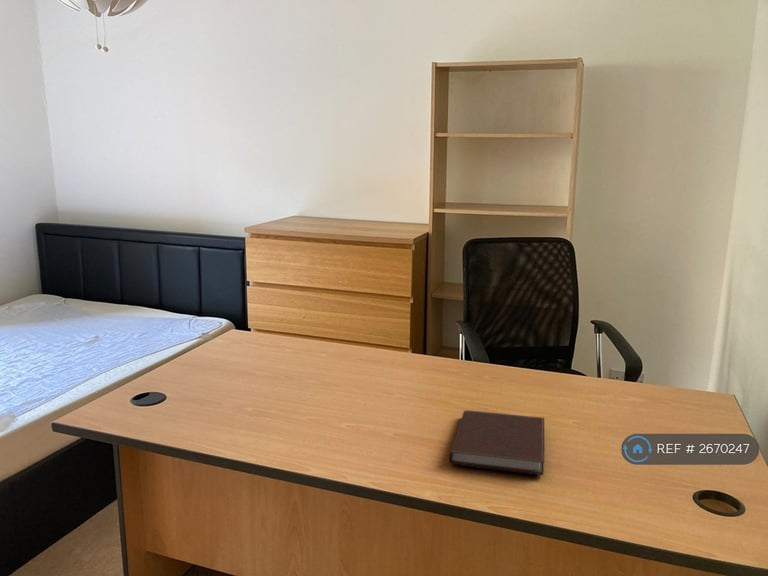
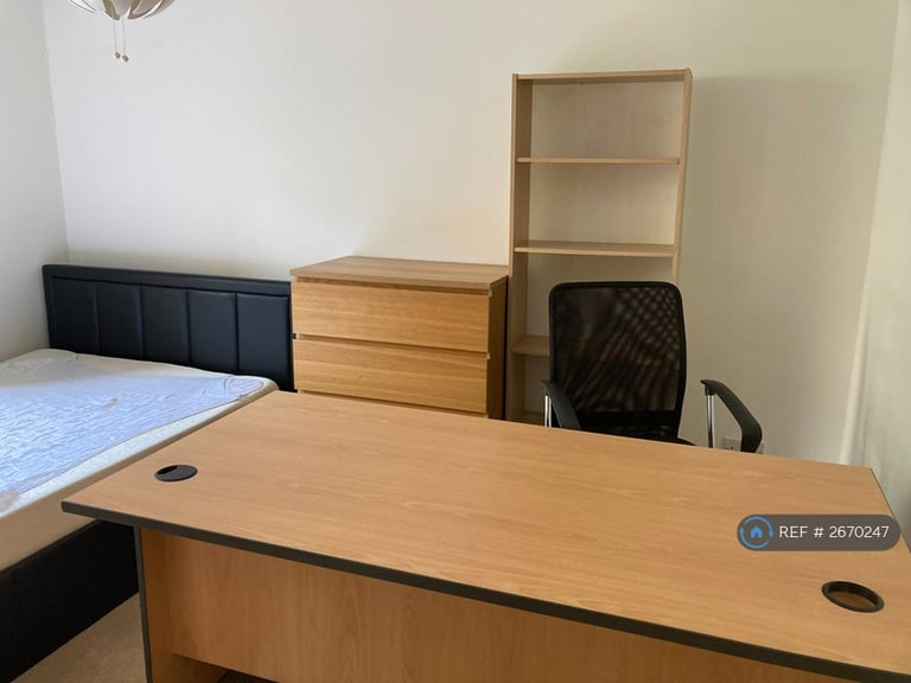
- notebook (499, 439)
